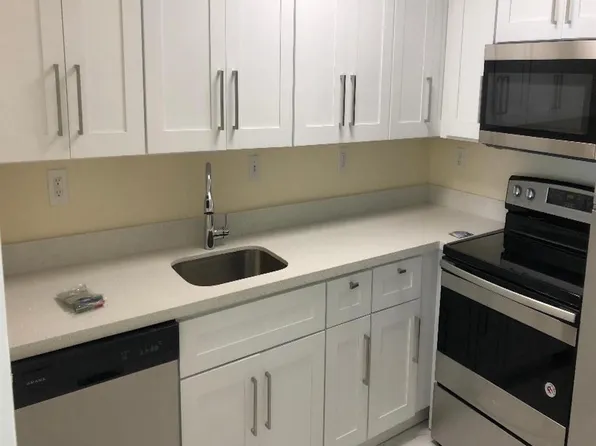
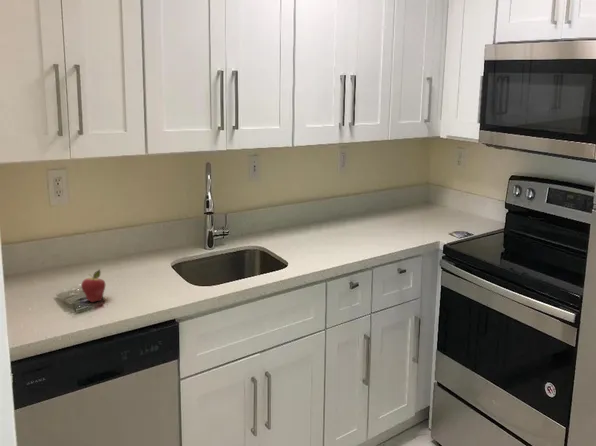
+ fruit (93, 284)
